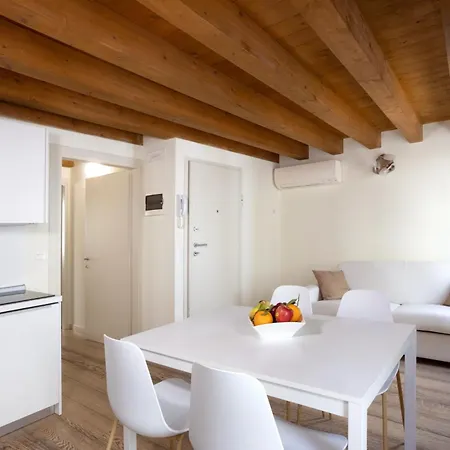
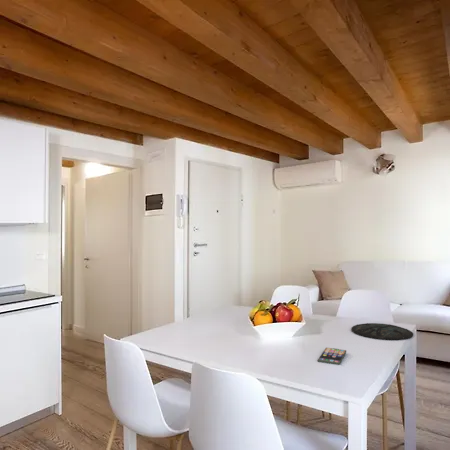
+ smartphone (332, 355)
+ plate (381, 328)
